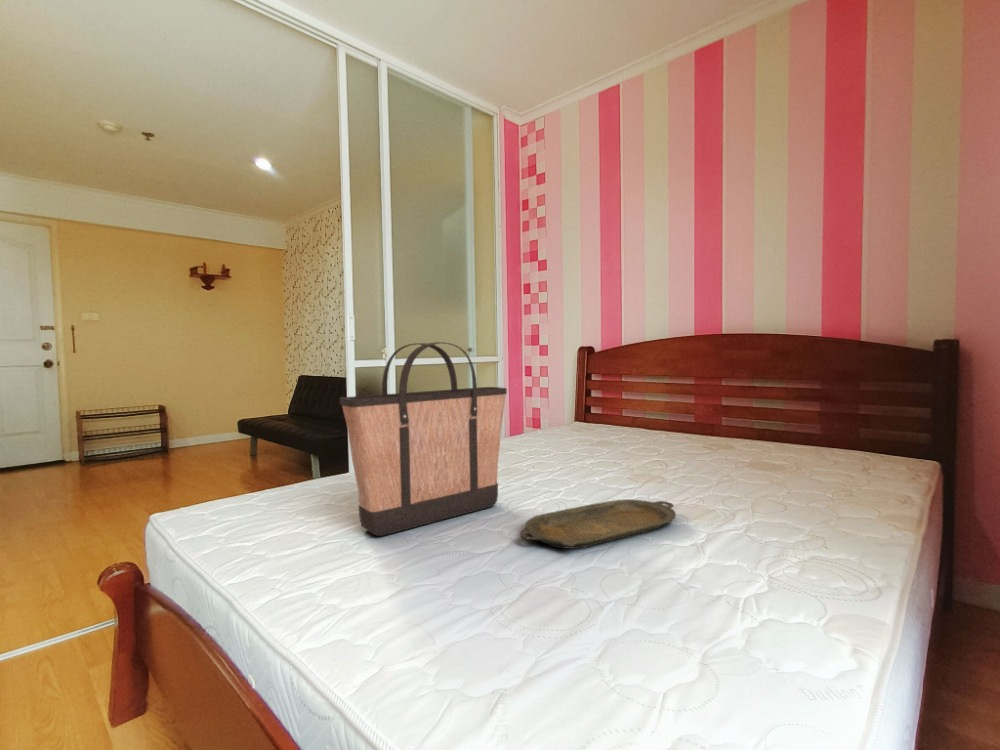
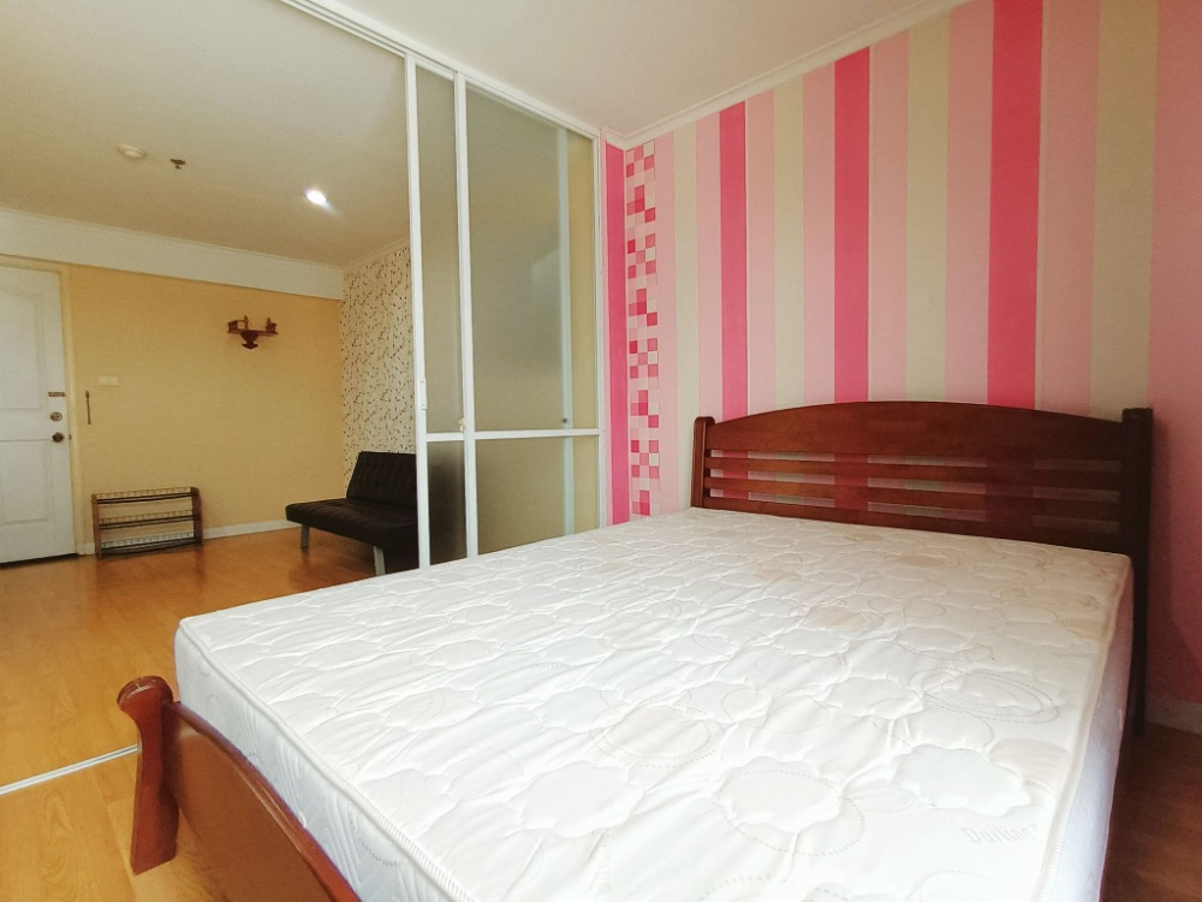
- serving tray (602, 523)
- shopping bag (431, 430)
